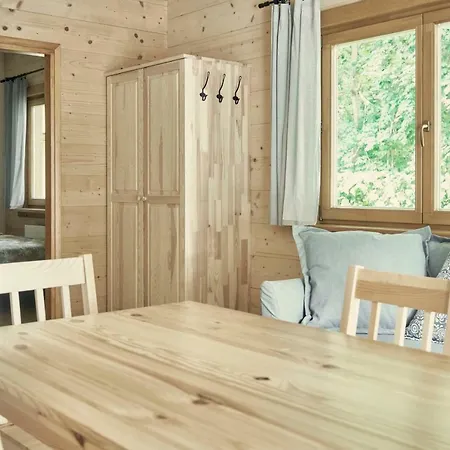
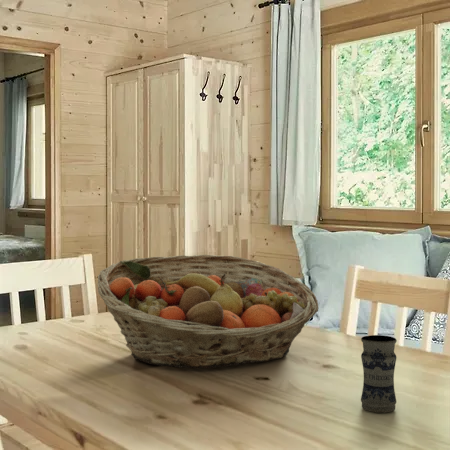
+ fruit basket (208, 306)
+ jar (378, 372)
